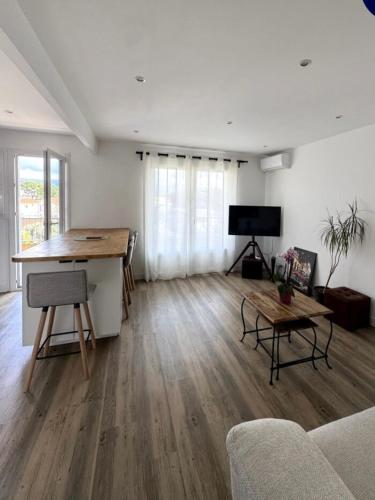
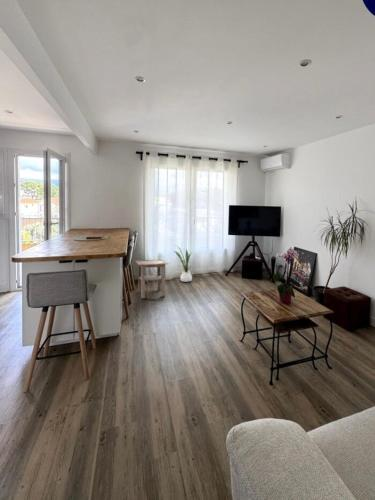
+ side table (151, 277)
+ house plant (184, 262)
